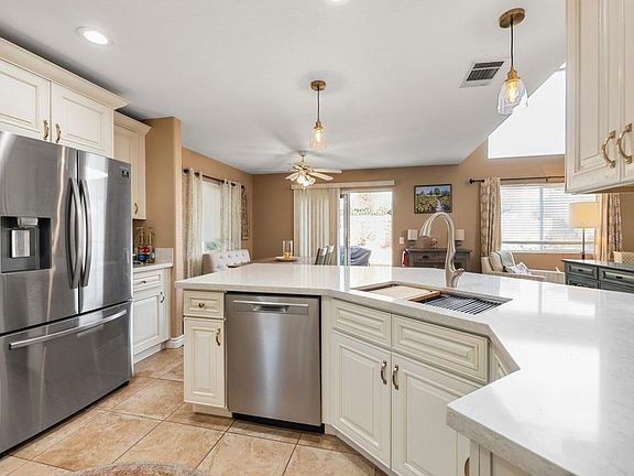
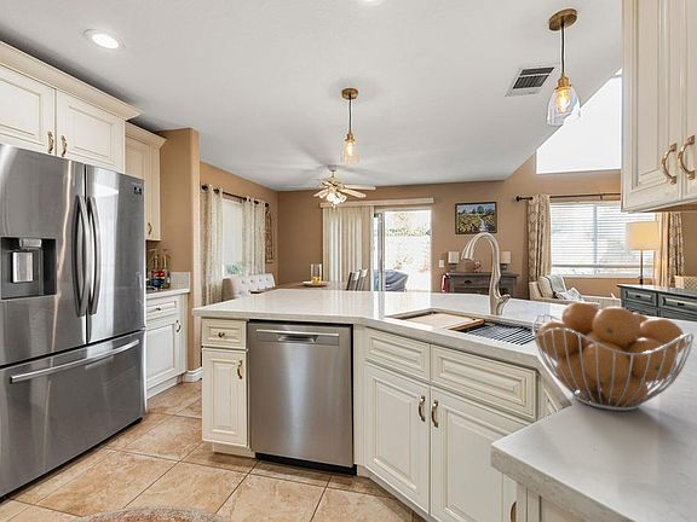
+ fruit basket (604, 352)
